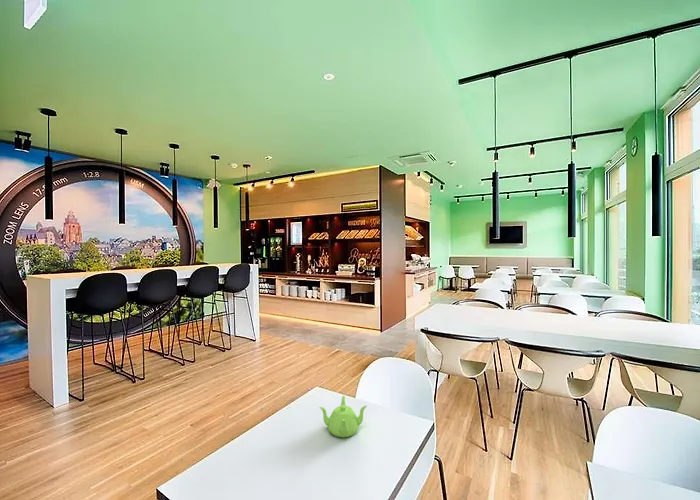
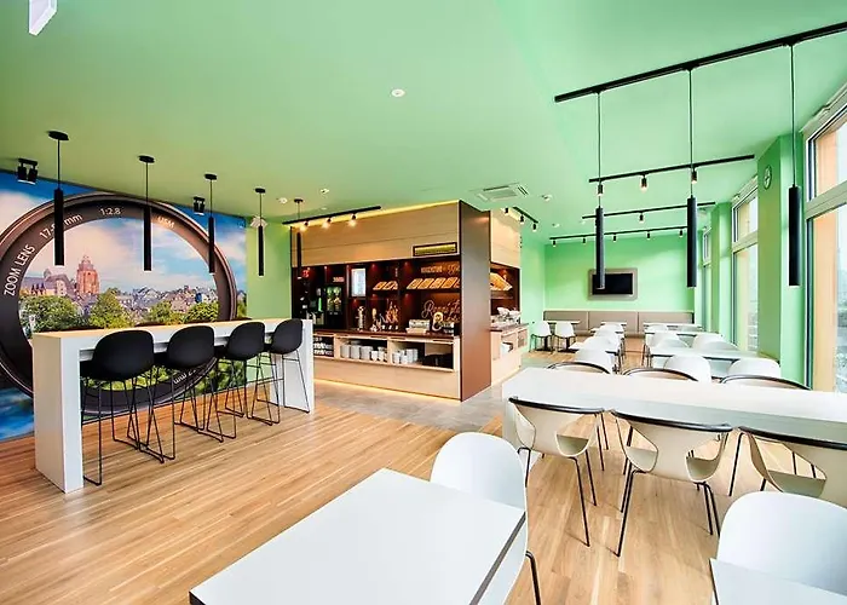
- teapot (343, 418)
